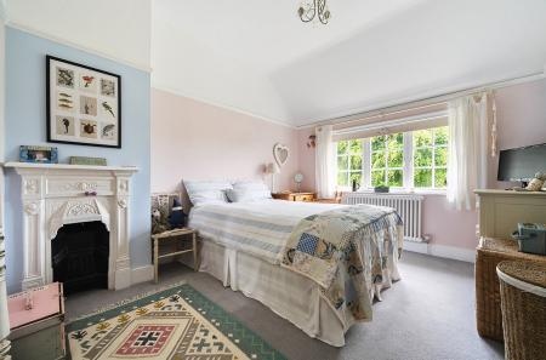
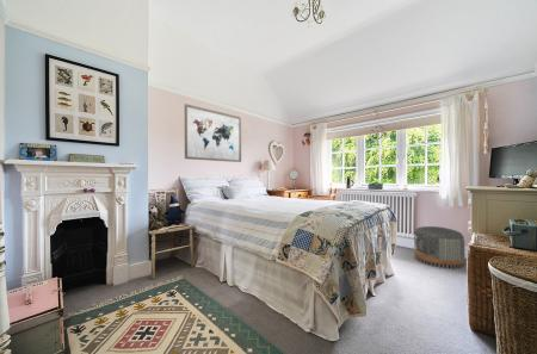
+ wall art (215, 136)
+ pouf (438, 243)
